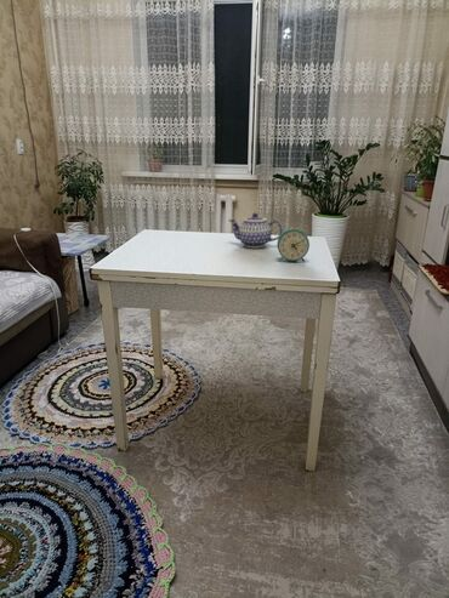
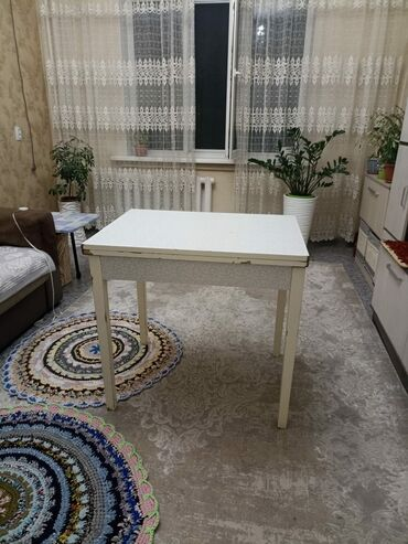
- teapot (255, 229)
- alarm clock (292, 243)
